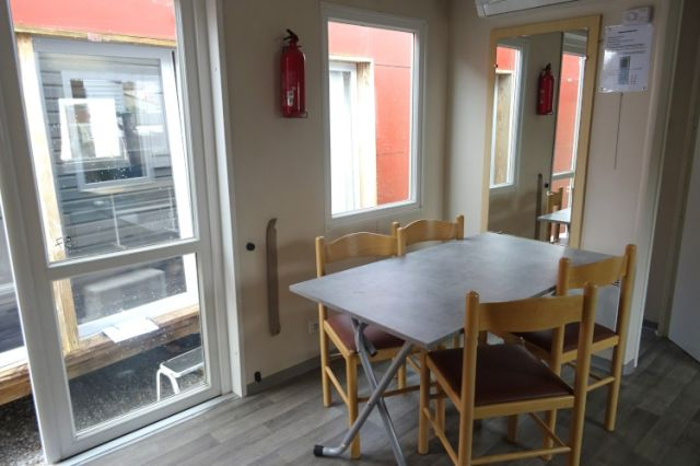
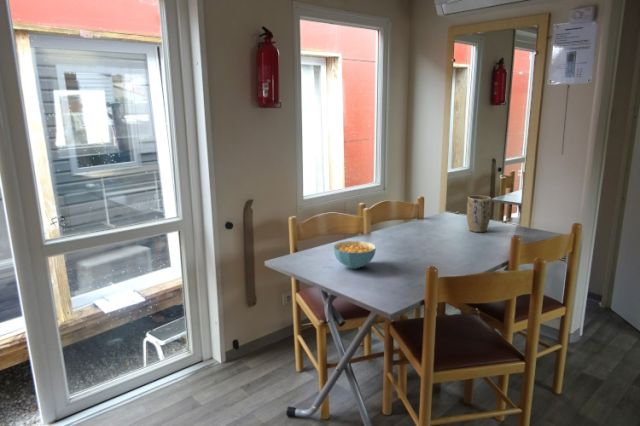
+ plant pot (478, 213)
+ cereal bowl (354, 256)
